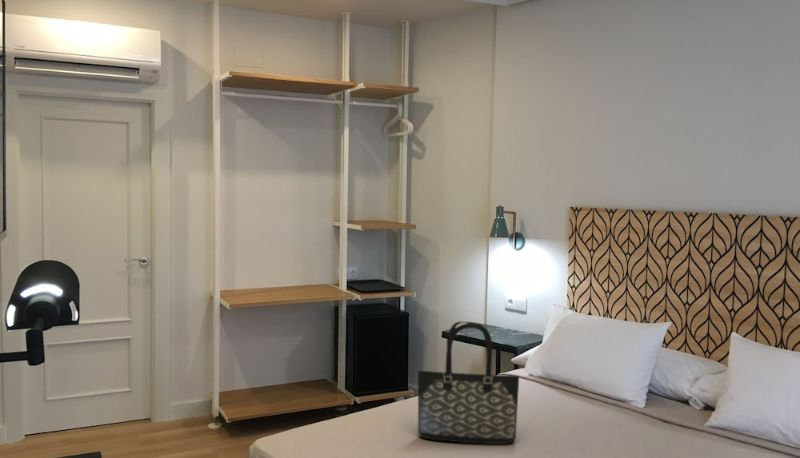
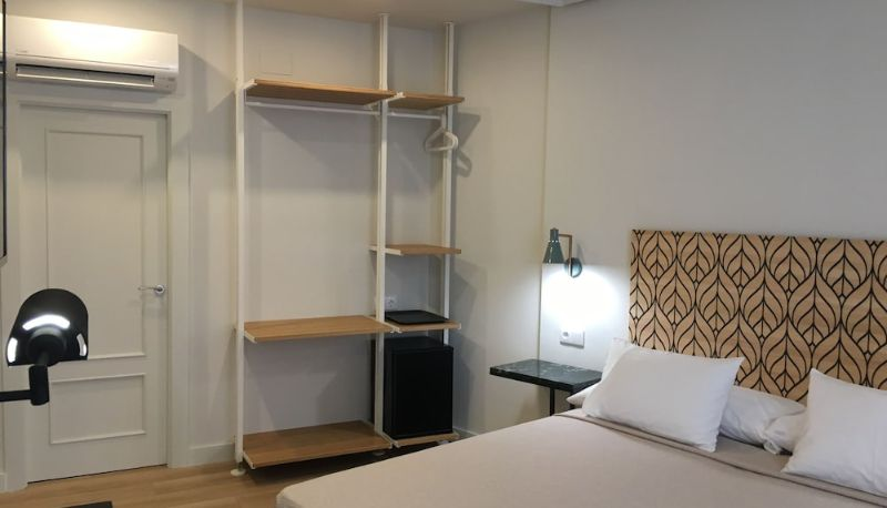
- tote bag (467, 380)
